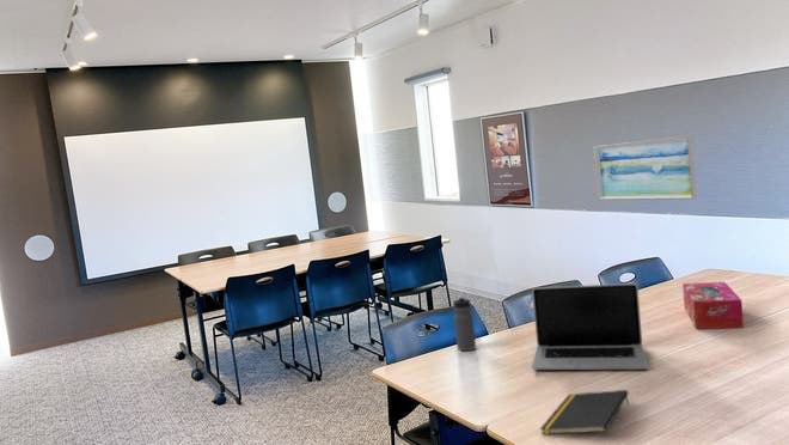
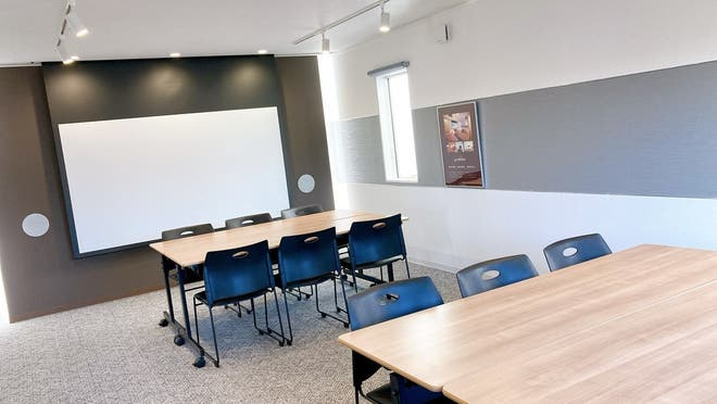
- wall art (641, 170)
- notepad (585, 410)
- laptop (586, 325)
- tissue box (710, 304)
- water bottle (464, 322)
